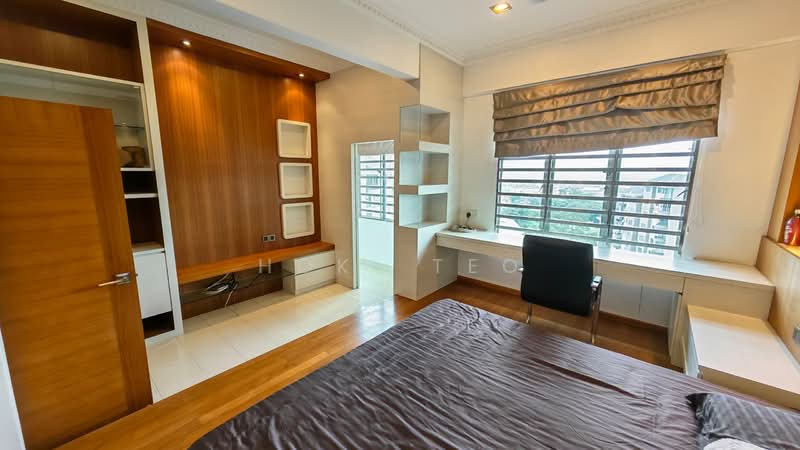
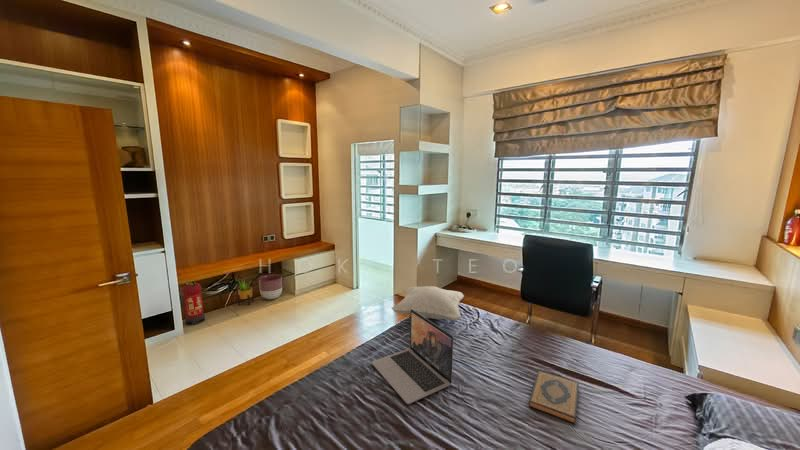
+ potted plant (245, 291)
+ fire extinguisher (192, 298)
+ hardback book (554, 394)
+ laptop (409, 350)
+ planter (271, 287)
+ cushion (430, 301)
